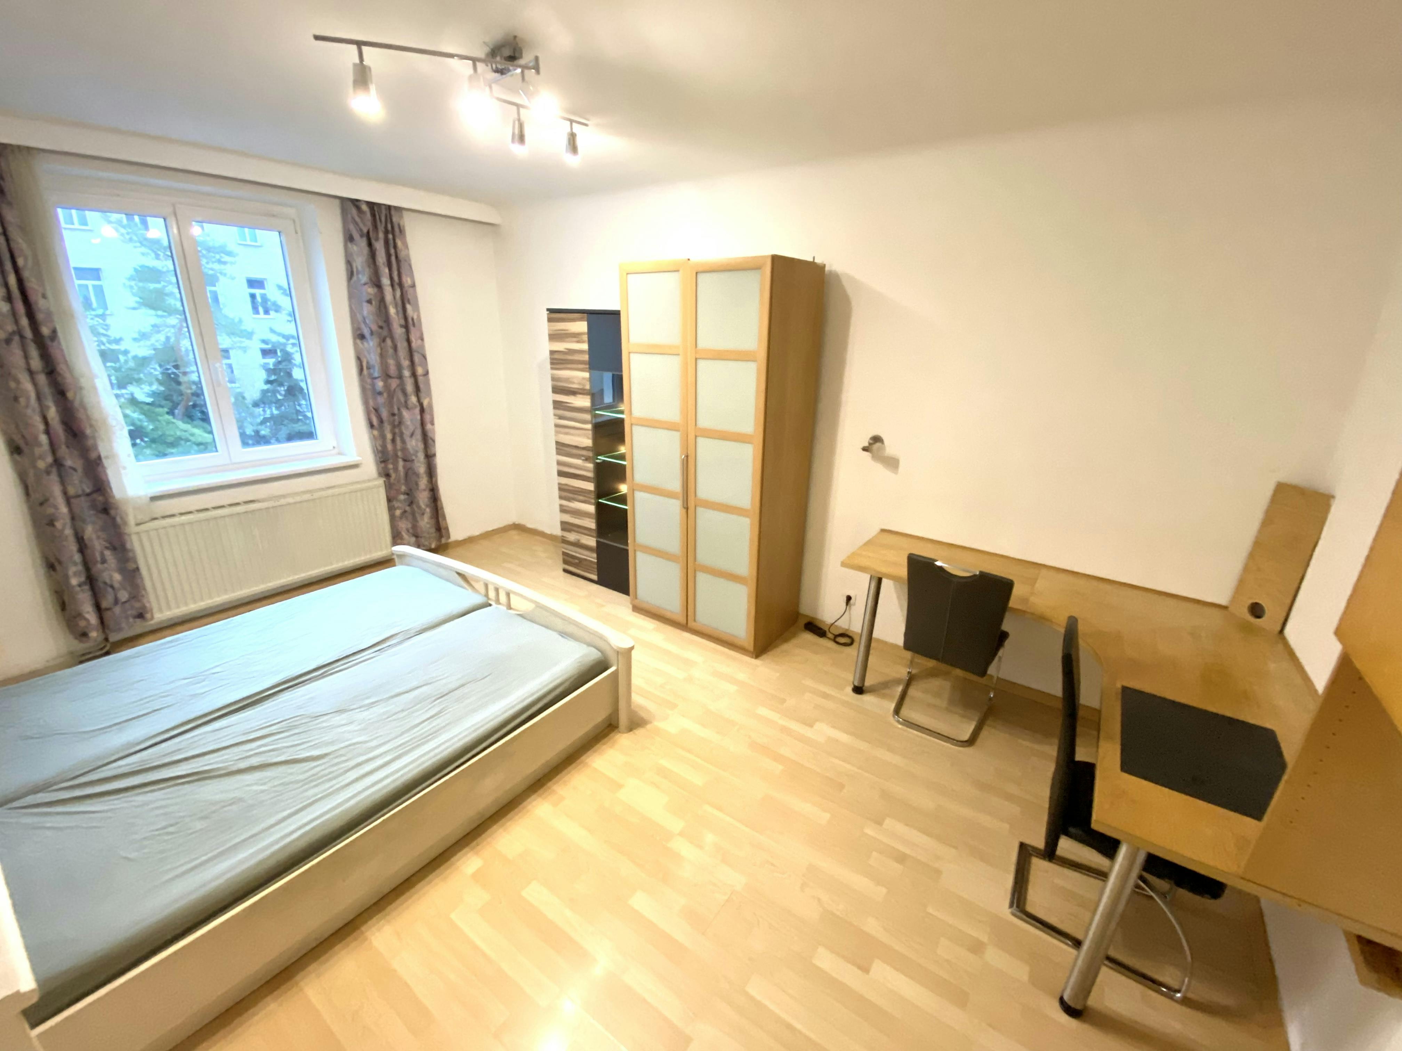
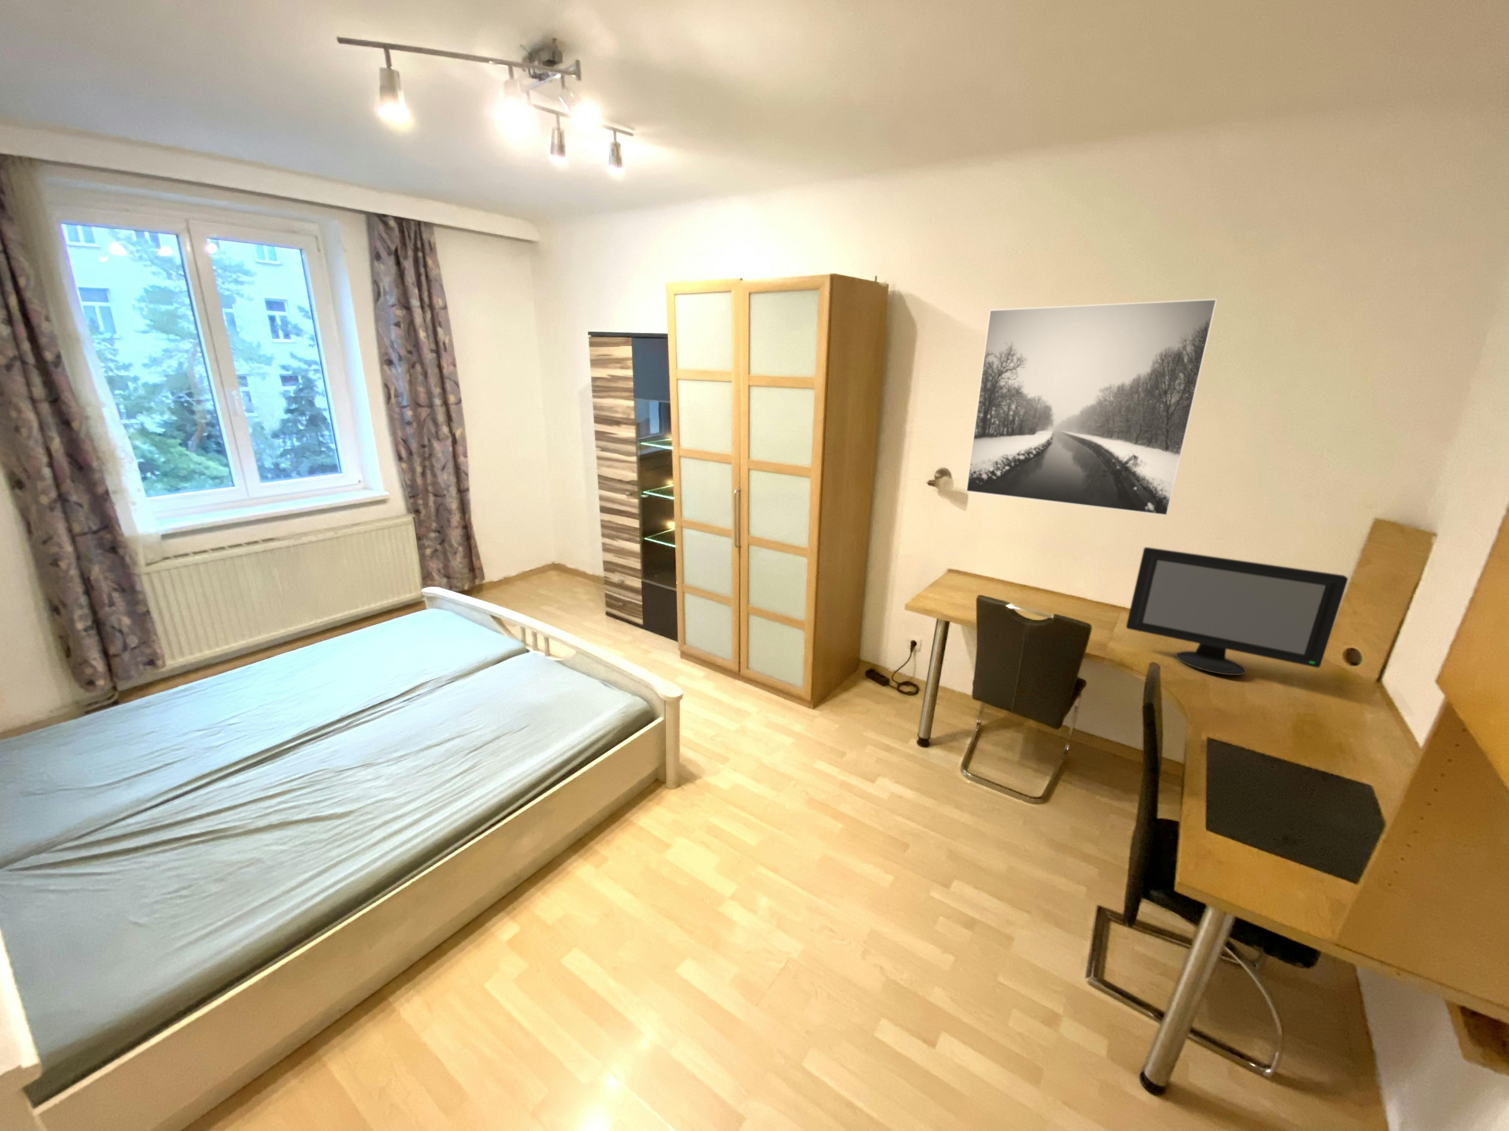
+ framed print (1075, 407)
+ computer monitor (1223, 614)
